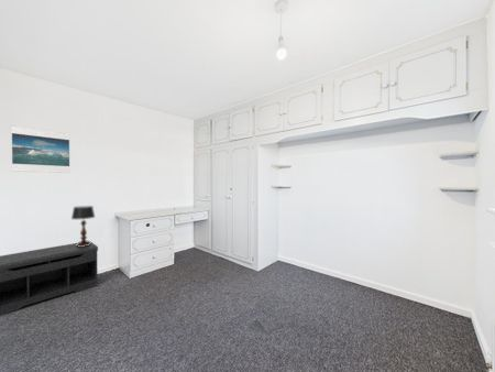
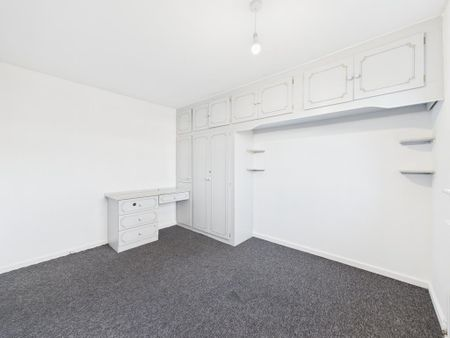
- bench (47, 272)
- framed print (42, 151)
- table lamp (82, 226)
